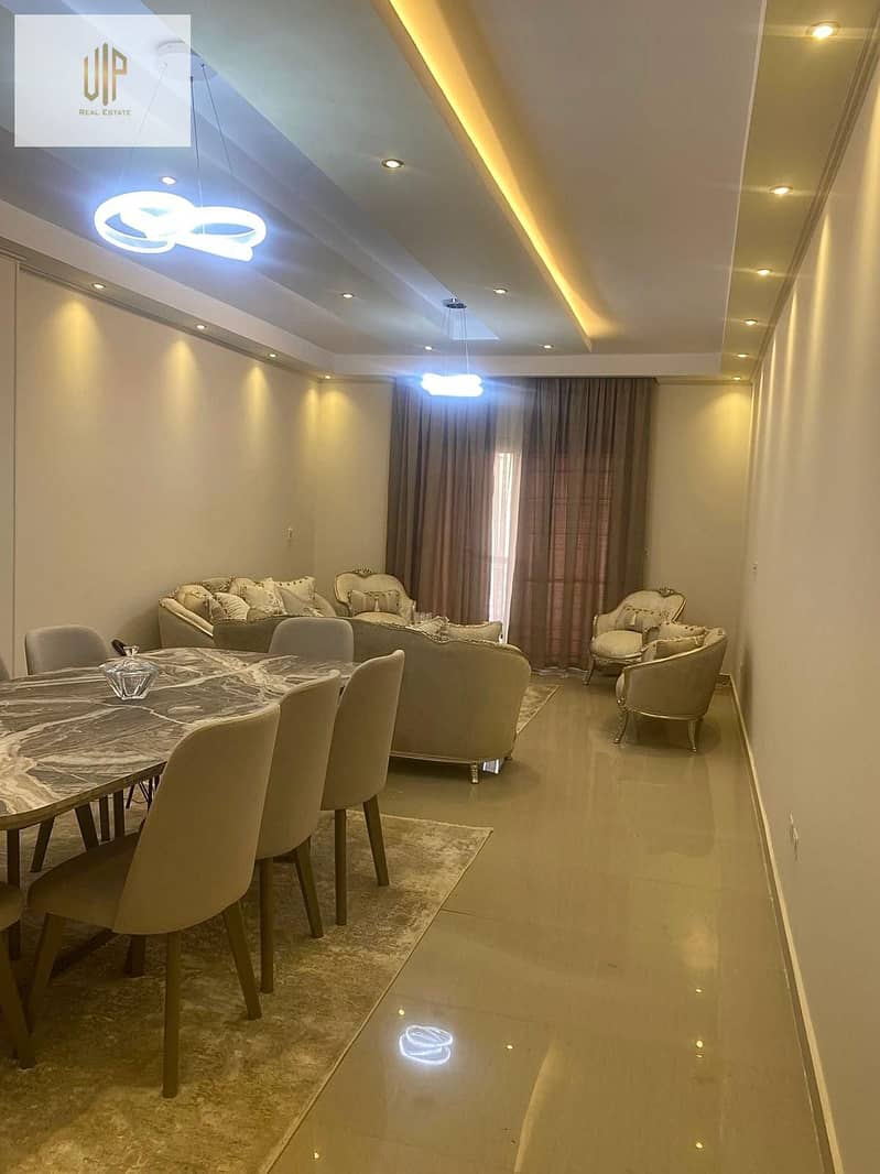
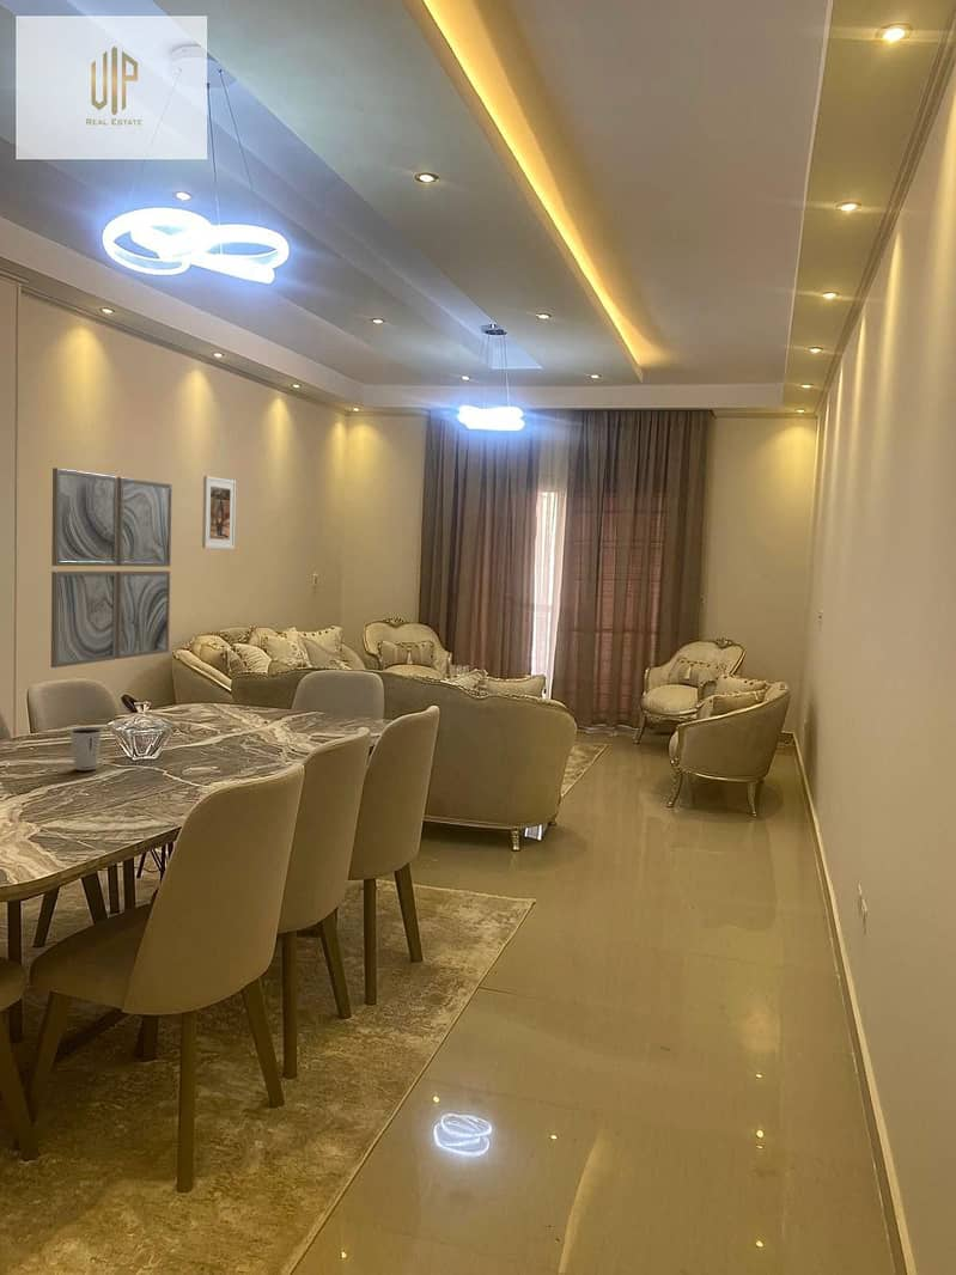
+ dixie cup (85, 749)
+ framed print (219, 513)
+ wall art (116, 572)
